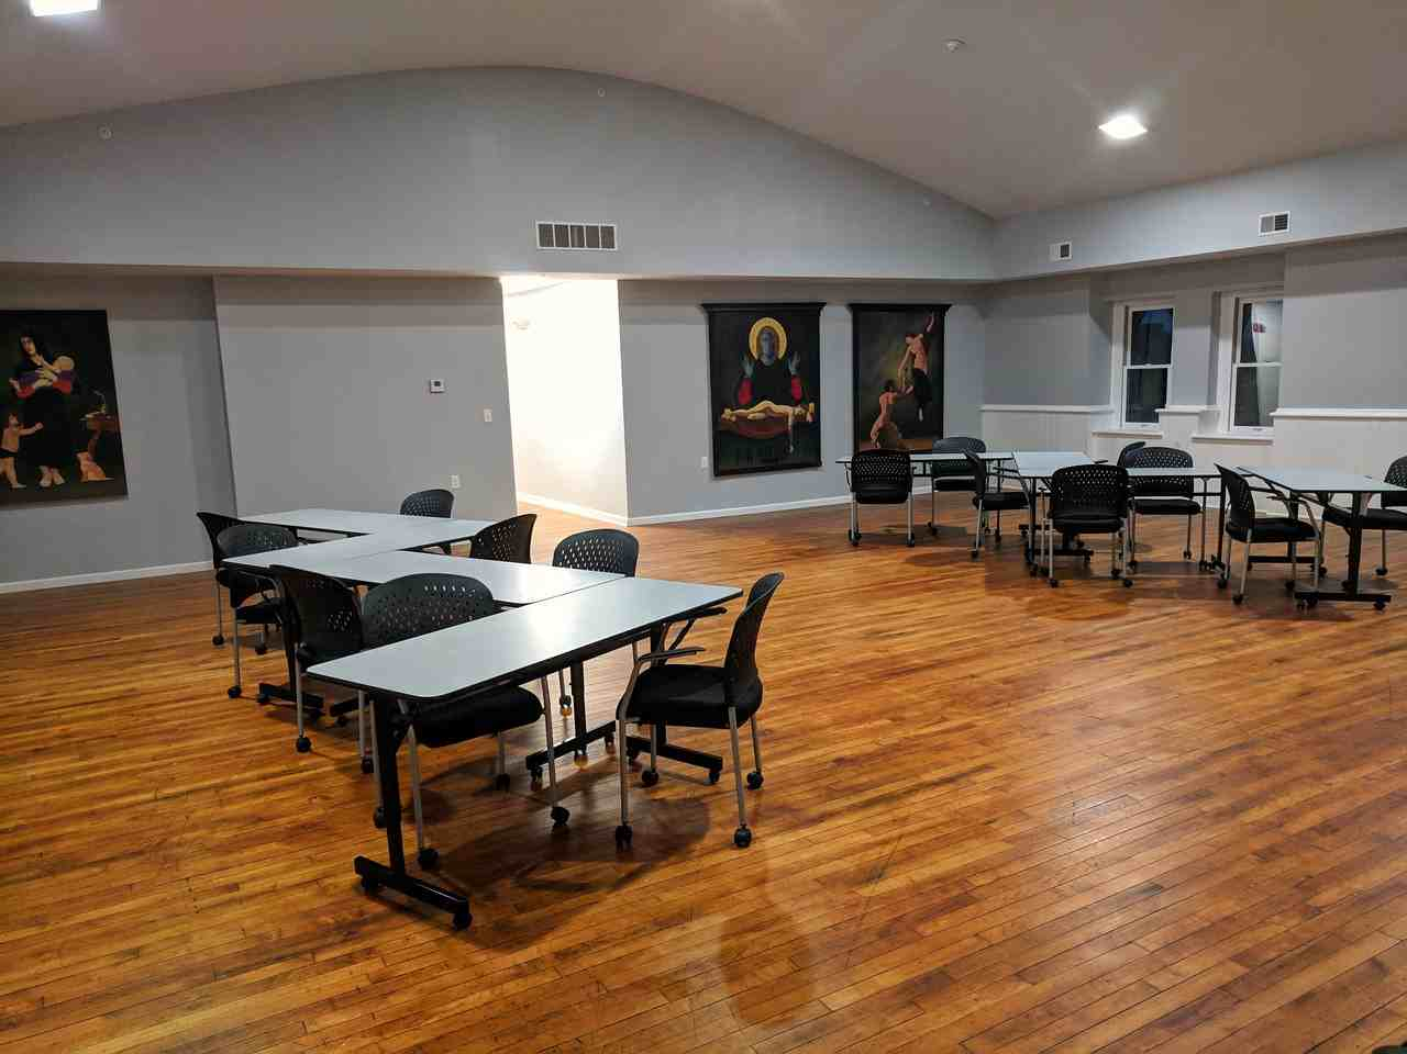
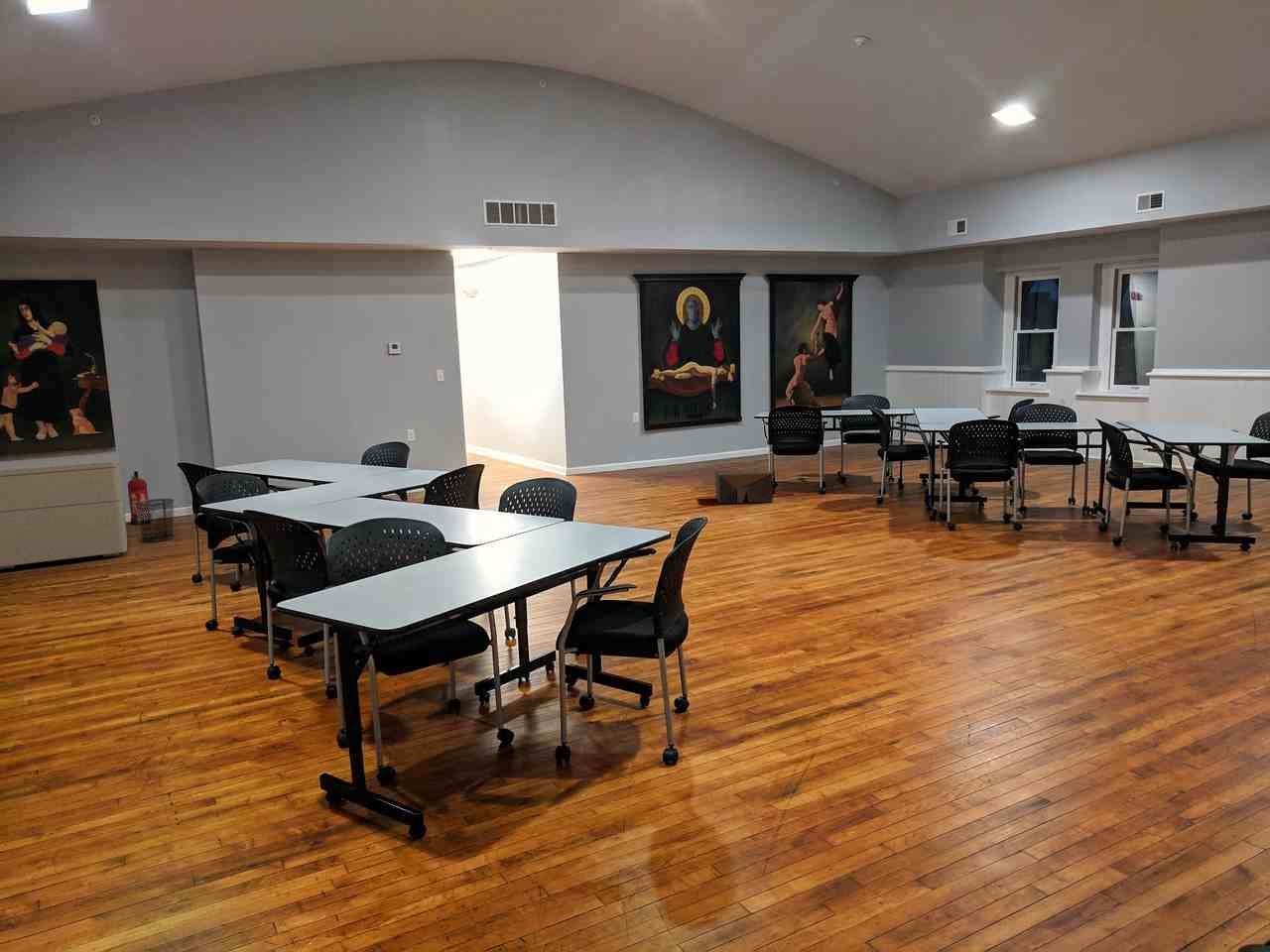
+ trash can (155, 520)
+ nightstand (56, 509)
+ cardboard box (743, 486)
+ fire extinguisher (138, 496)
